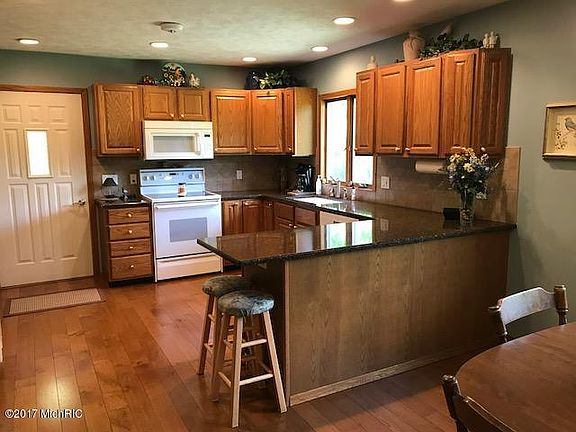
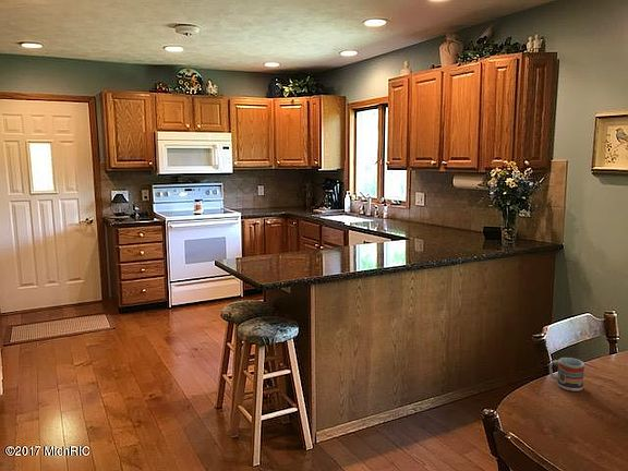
+ cup (566, 373)
